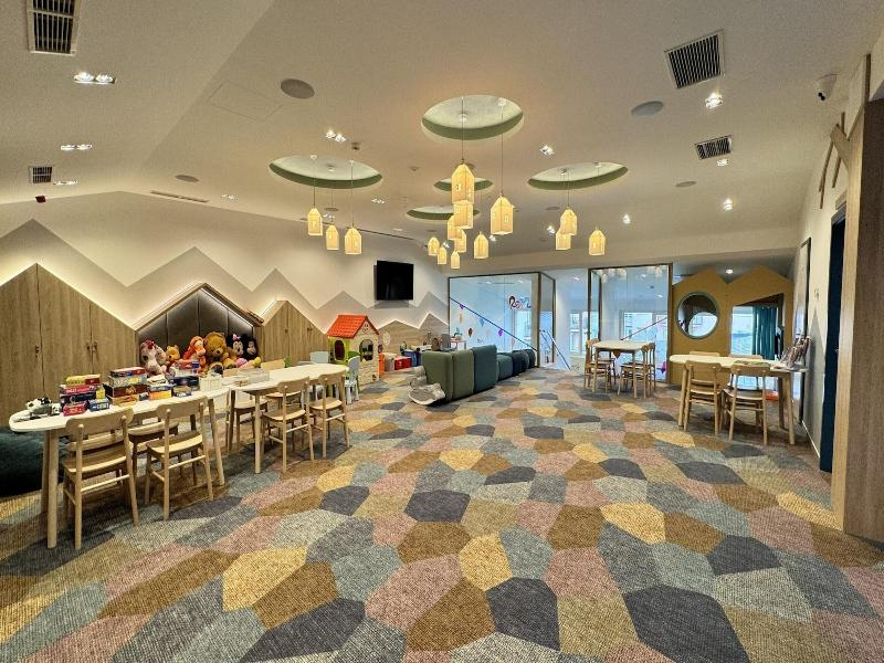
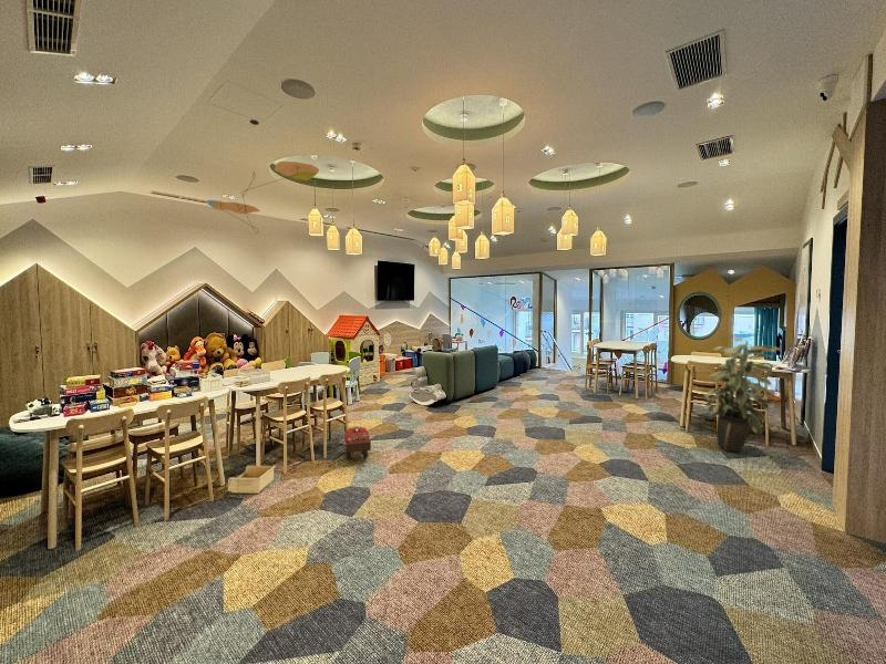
+ ceiling mobile (265, 184)
+ storage bin (251, 478)
+ indoor plant (739, 395)
+ backpack (357, 443)
